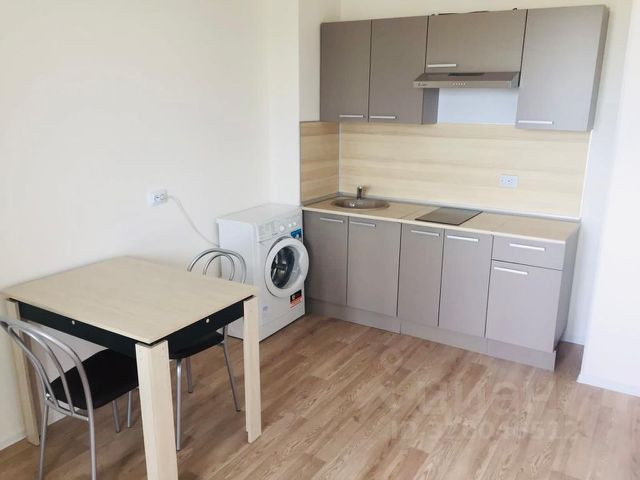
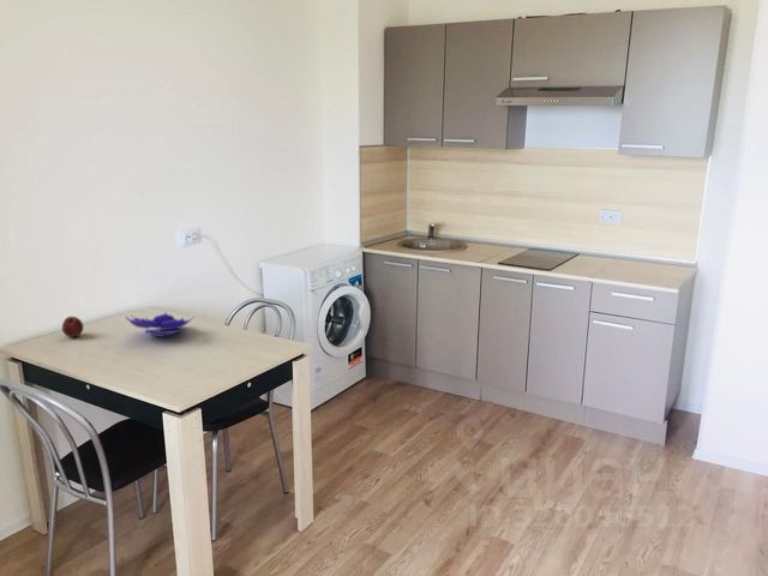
+ apple (72, 325)
+ decorative bowl (163, 319)
